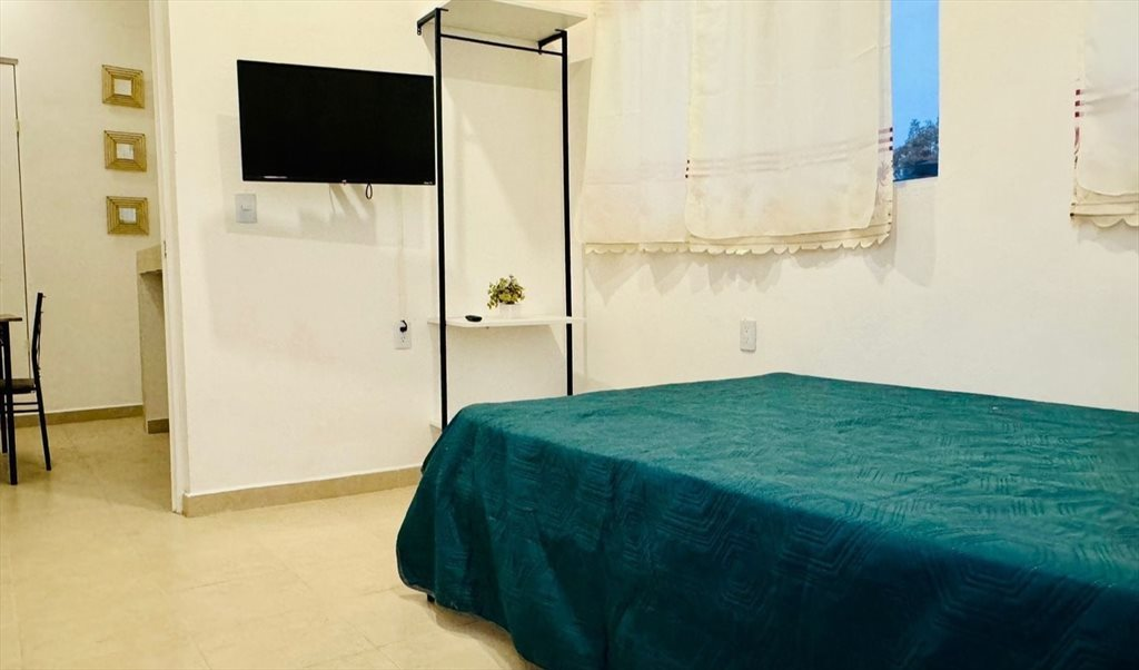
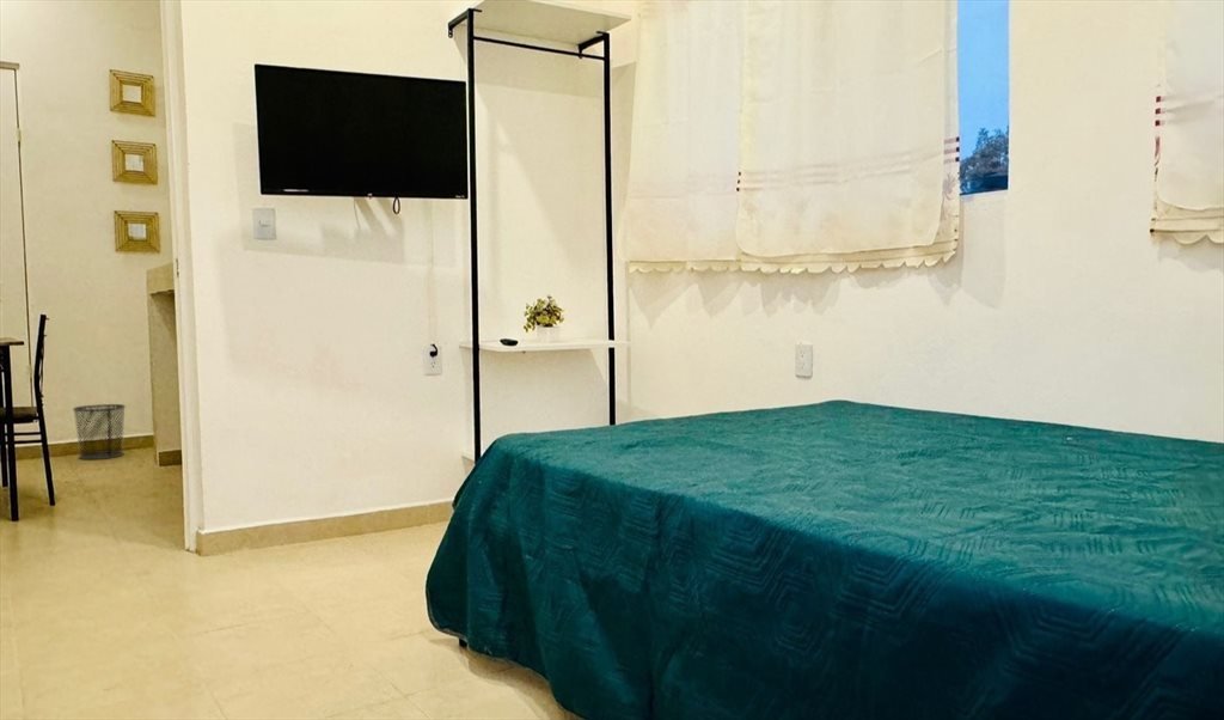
+ waste bin (99, 431)
